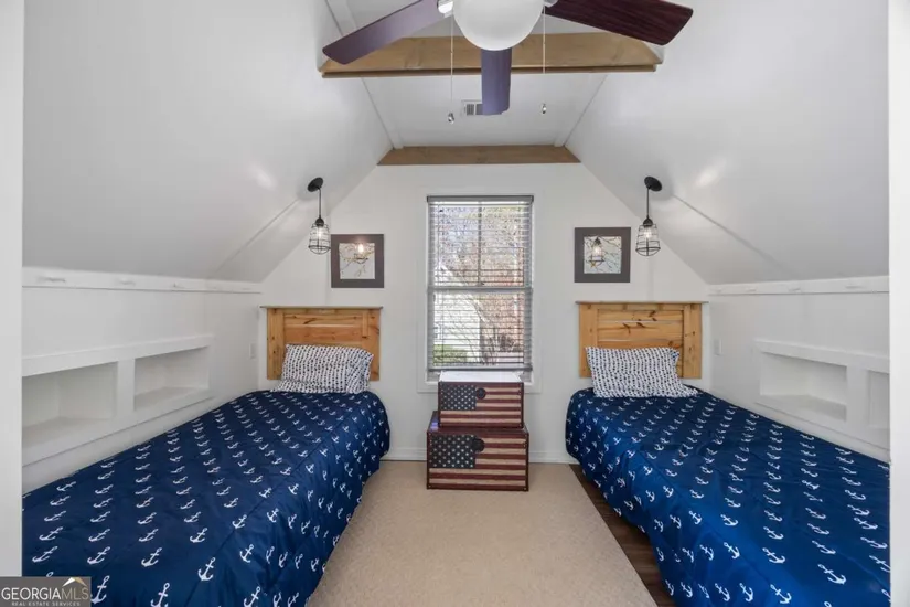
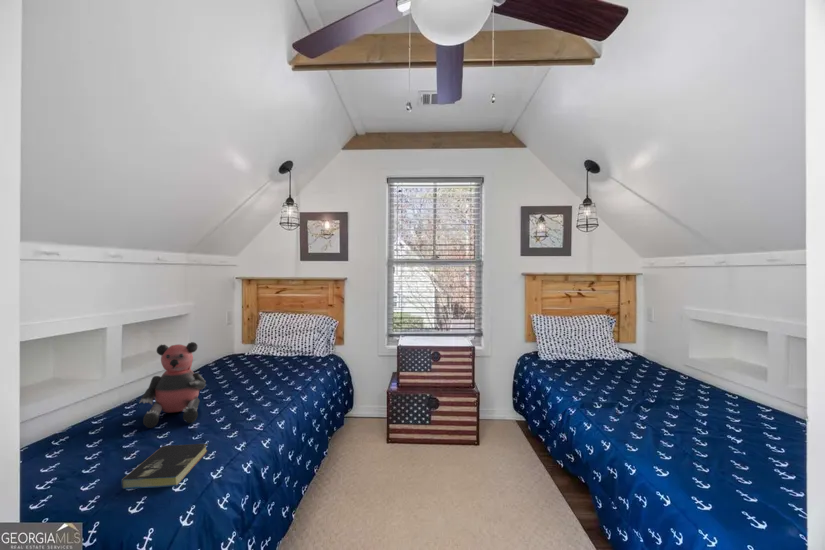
+ book (168, 463)
+ bear (173, 380)
